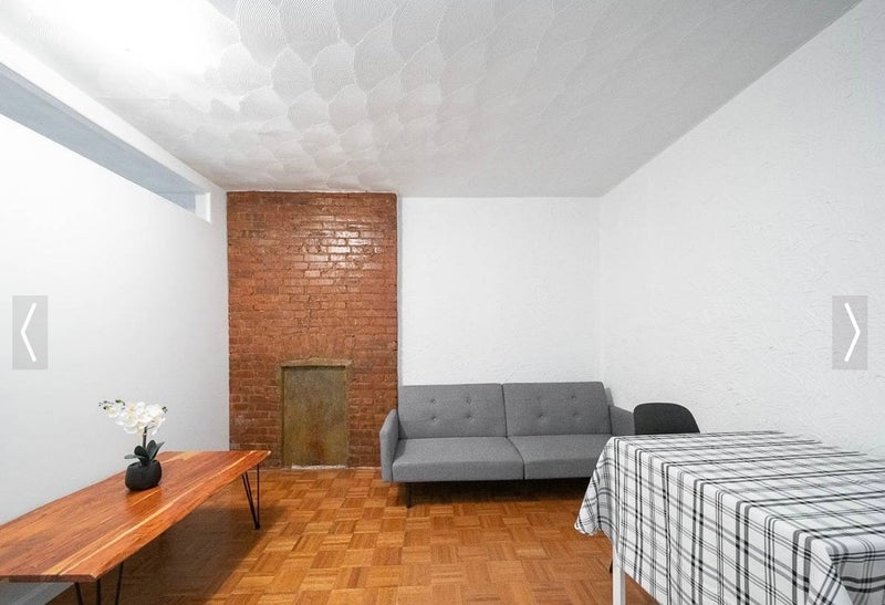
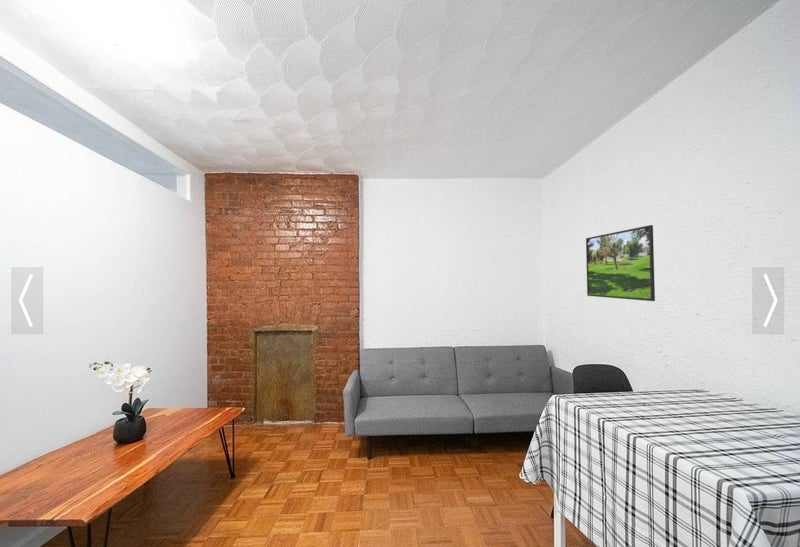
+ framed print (615, 265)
